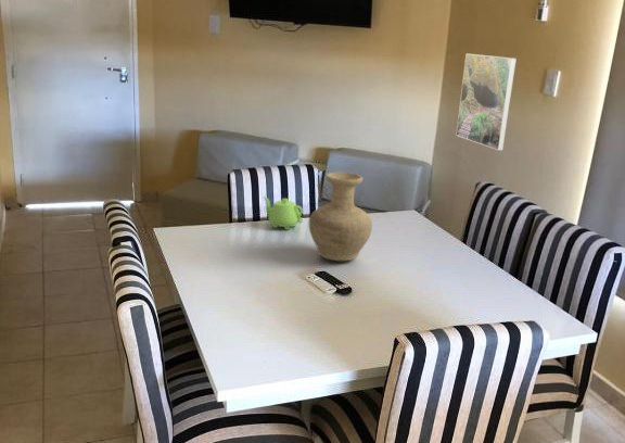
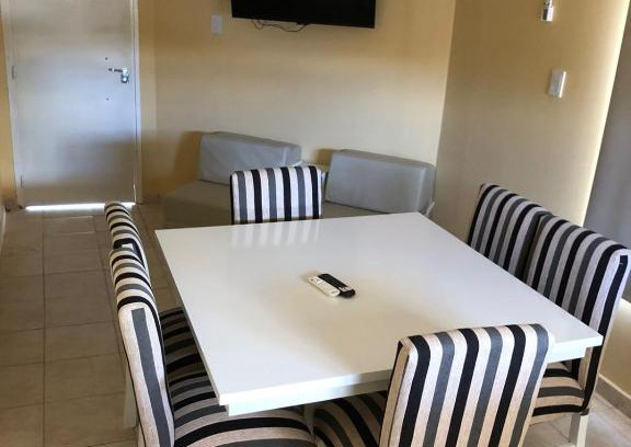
- vase (341, 217)
- teapot (282, 212)
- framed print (483, 100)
